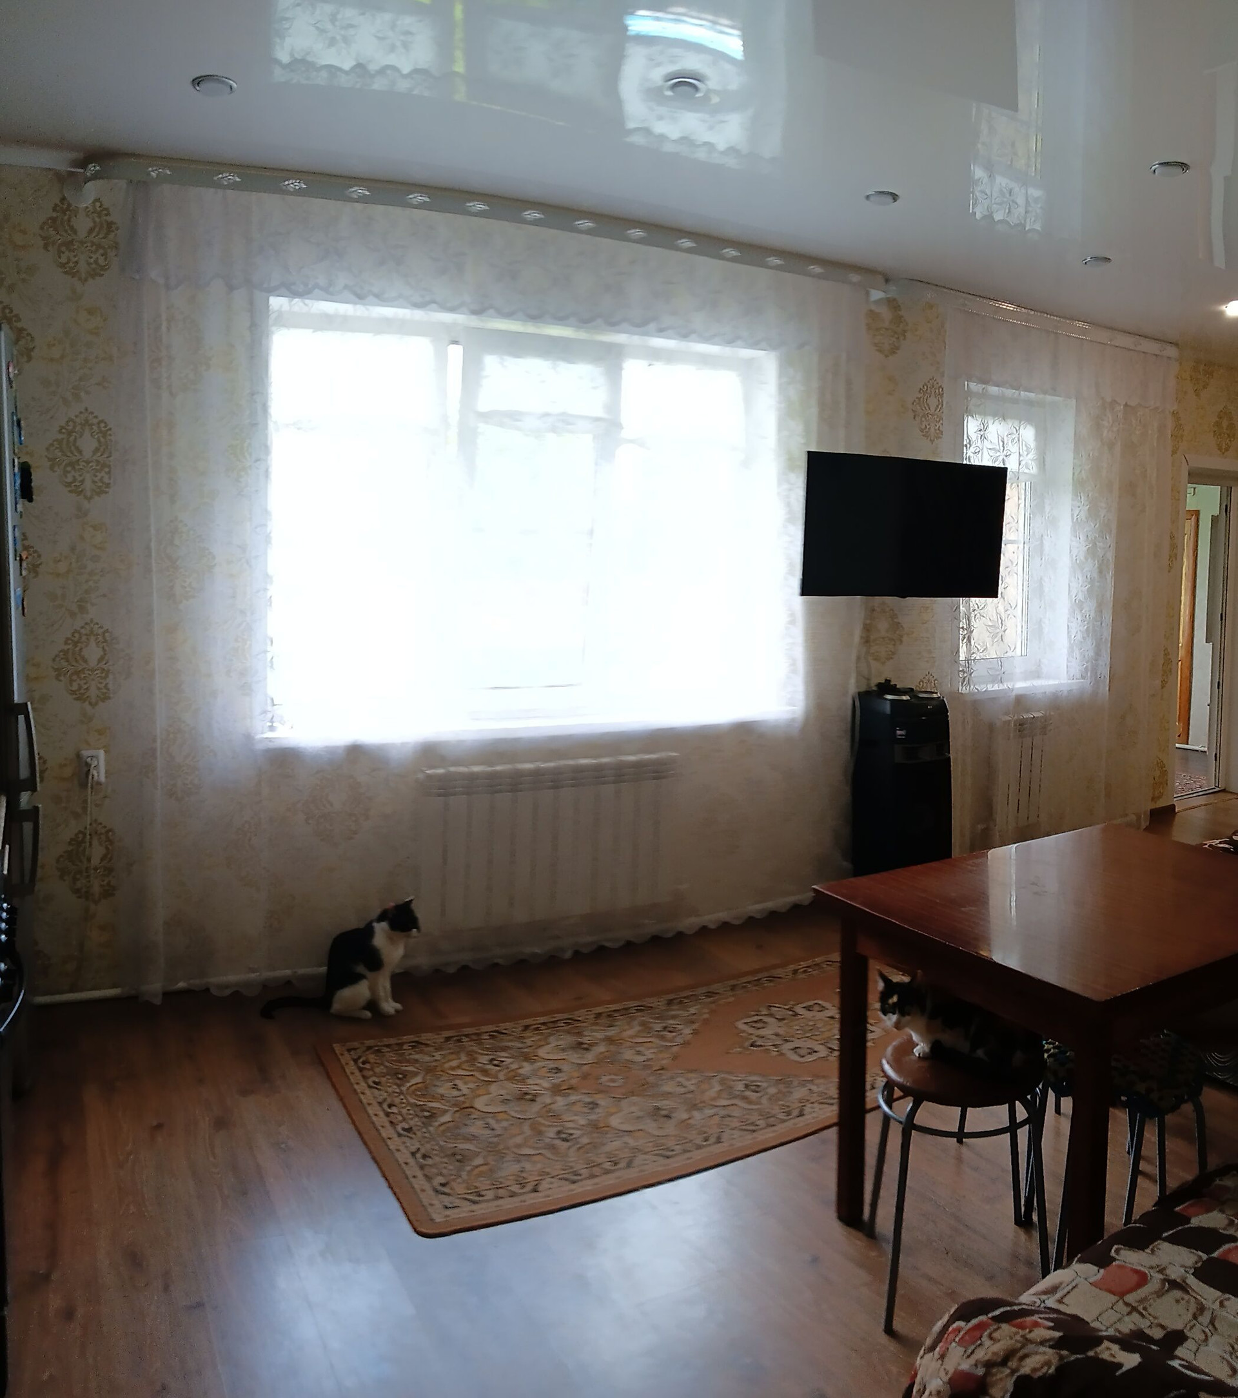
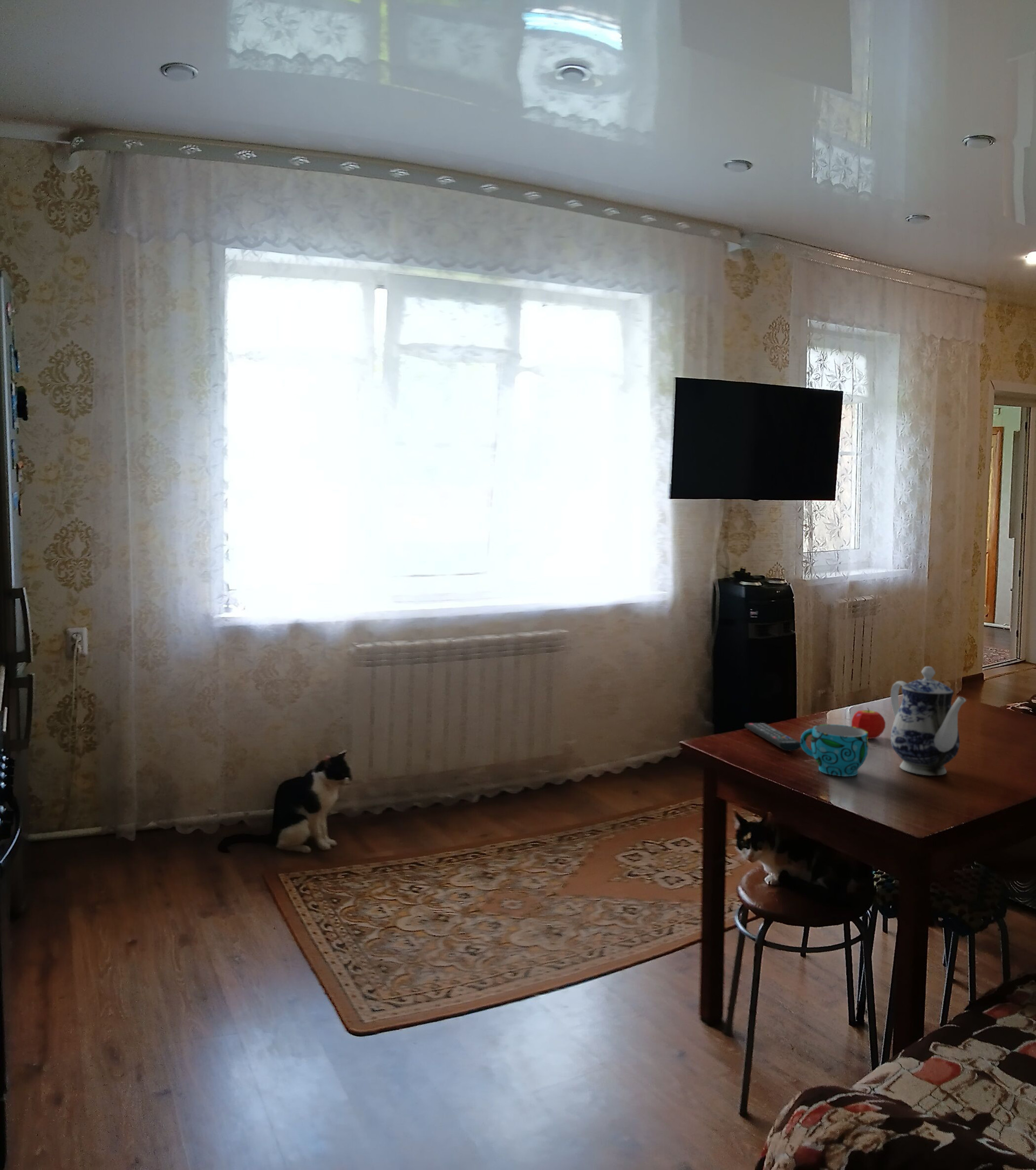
+ teapot (925, 718)
+ cup (835, 751)
+ fruit (868, 722)
+ remote control (771, 736)
